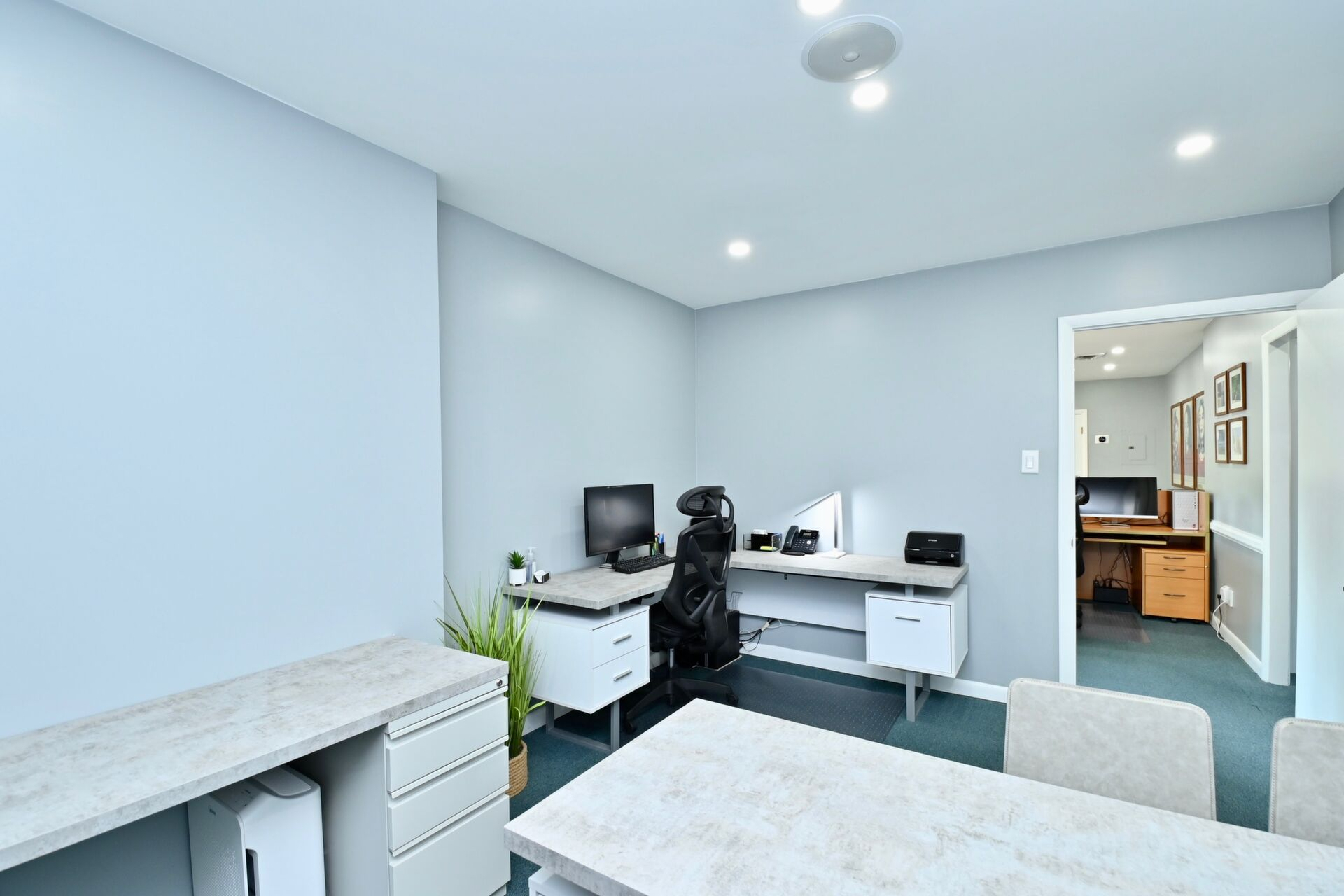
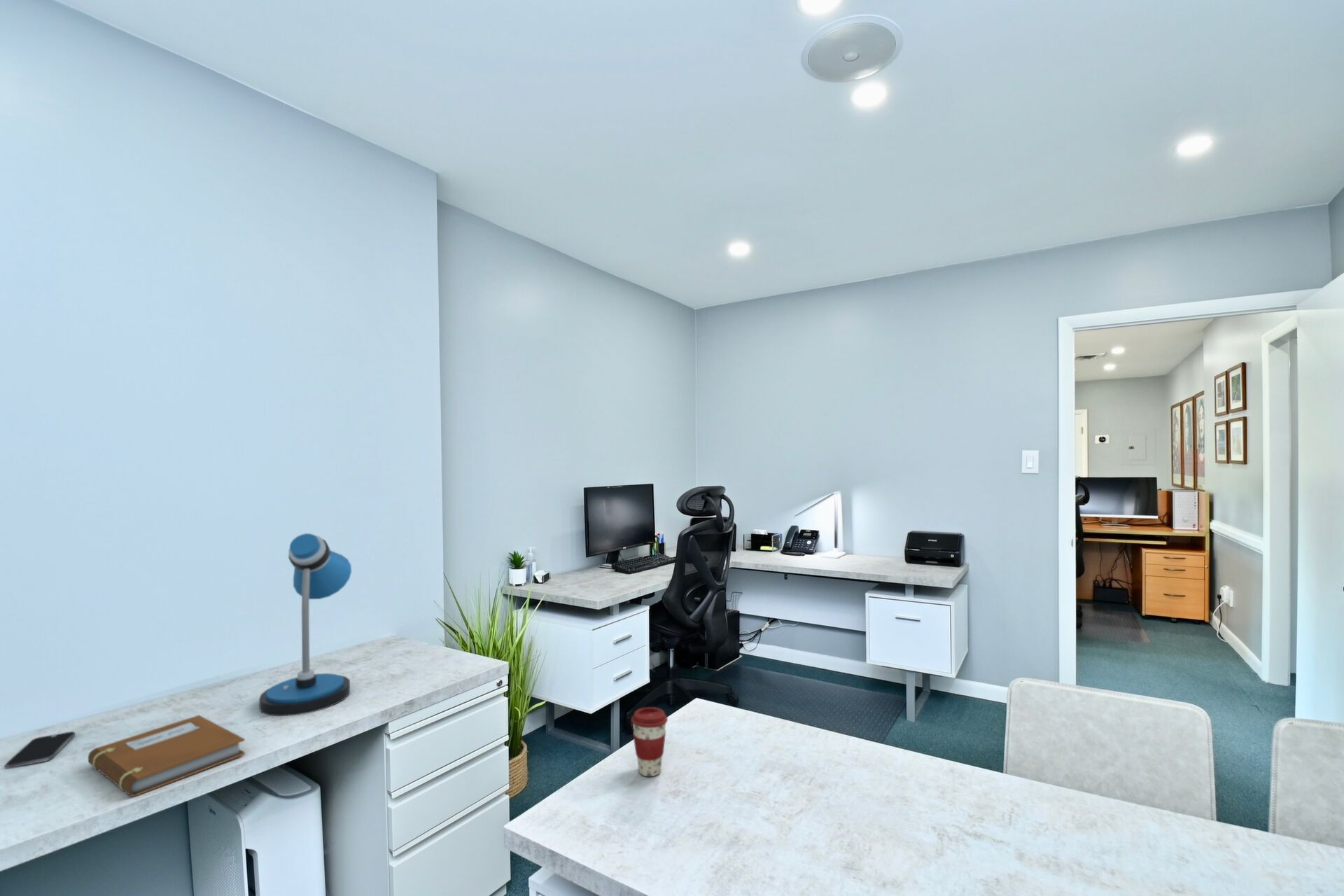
+ notebook (166, 751)
+ desk lamp (308, 612)
+ coffee cup (650, 741)
+ smartphone (41, 748)
